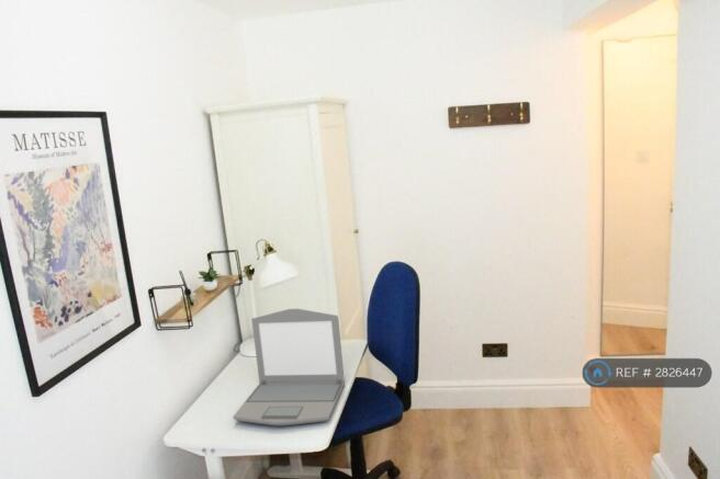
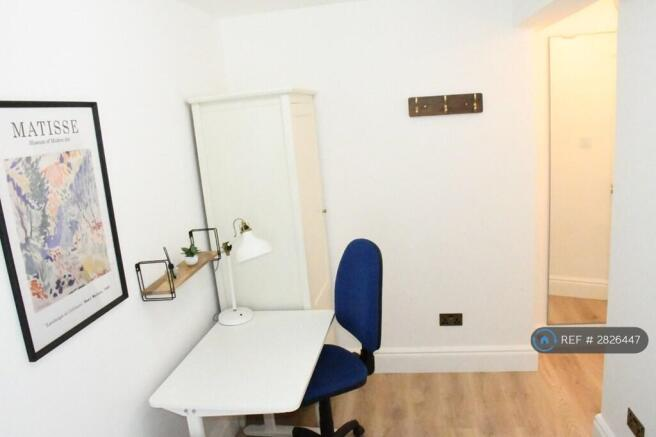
- laptop (286, 364)
